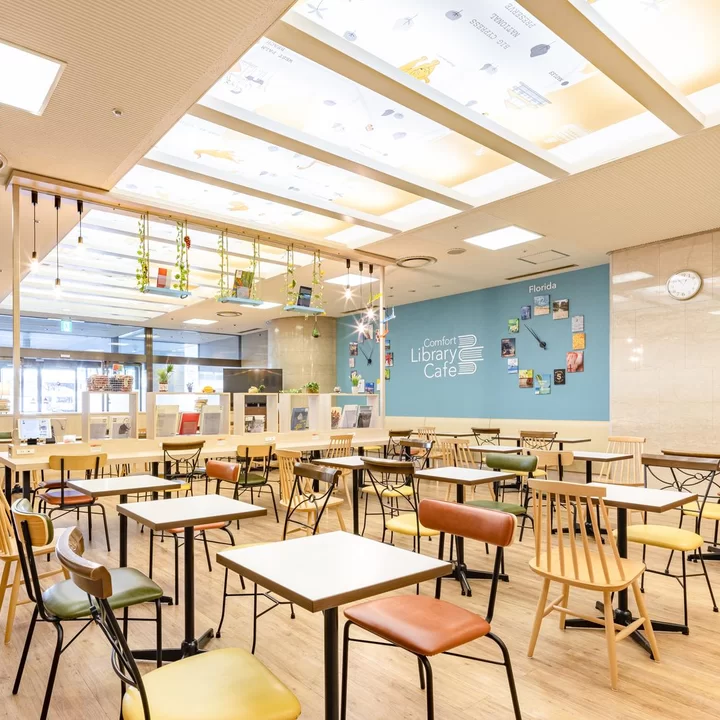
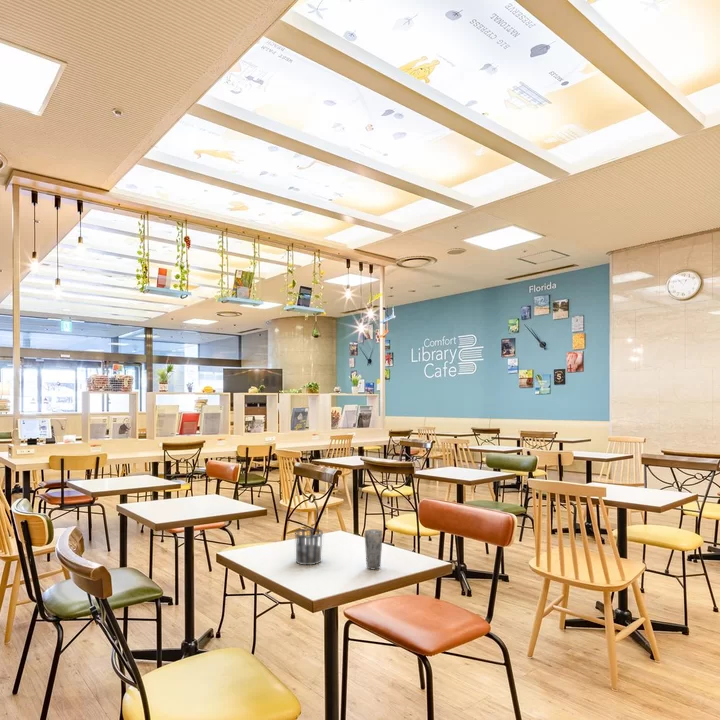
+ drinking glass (373, 549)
+ cup (308, 546)
